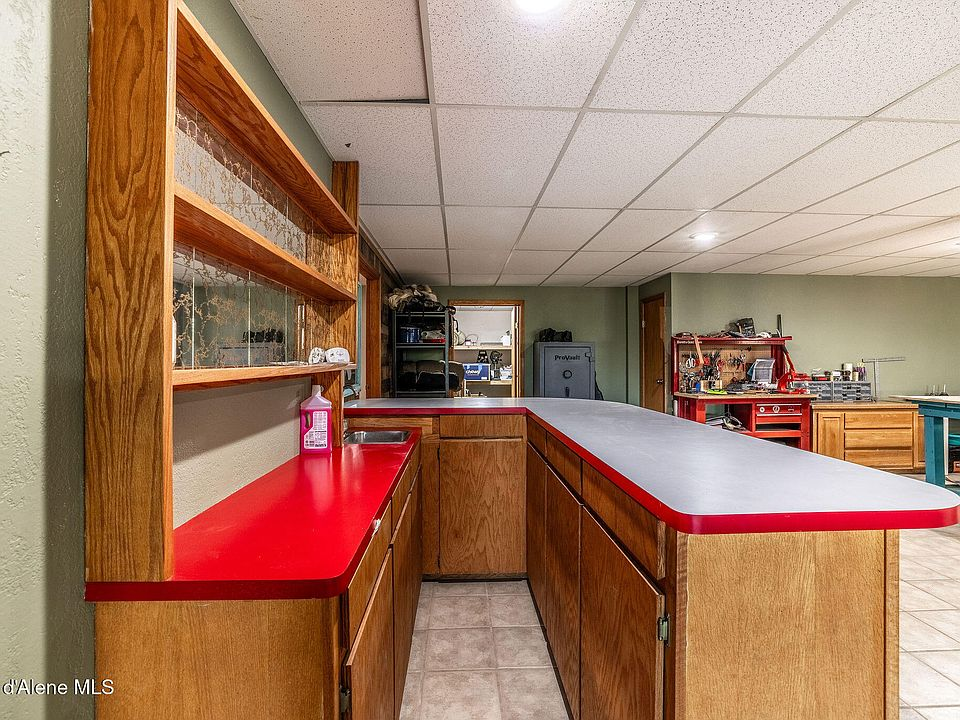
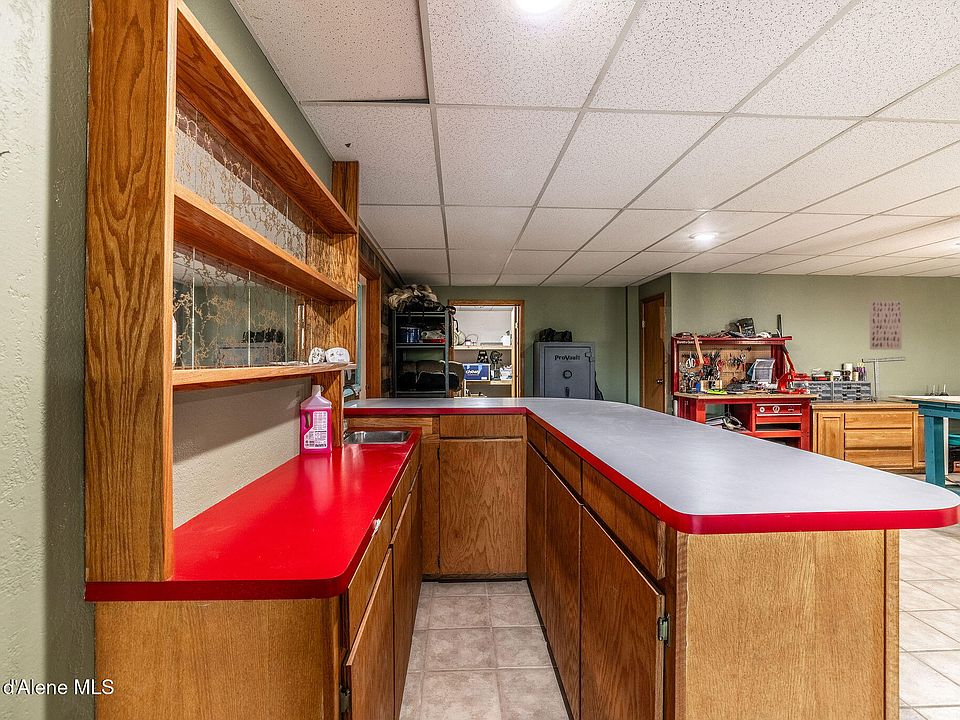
+ wall art (885, 325)
